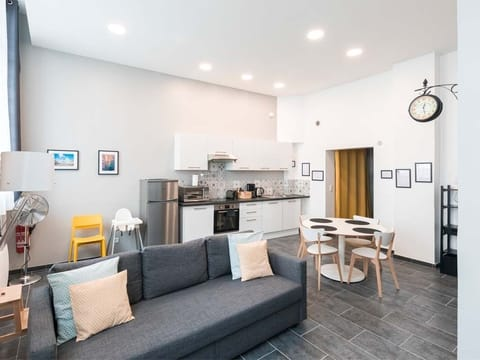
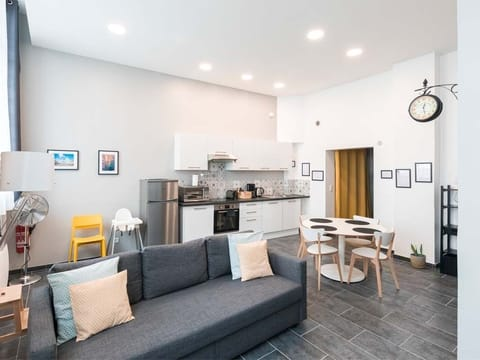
+ potted plant (417, 254)
